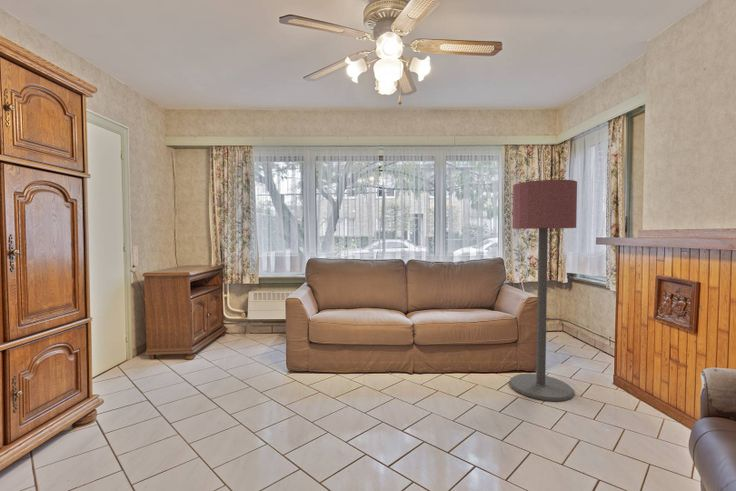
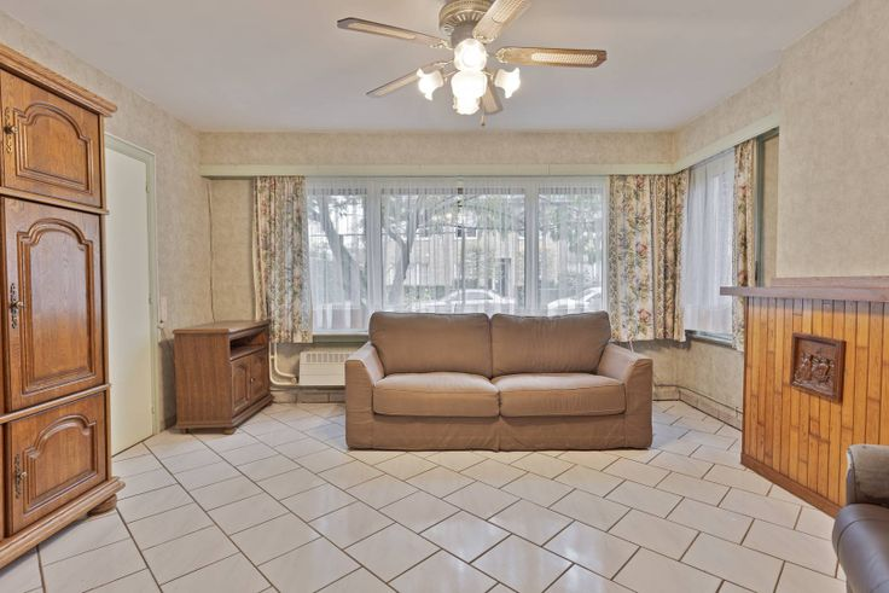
- floor lamp (542, 286)
